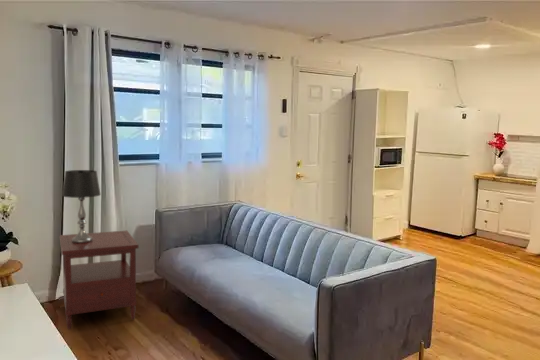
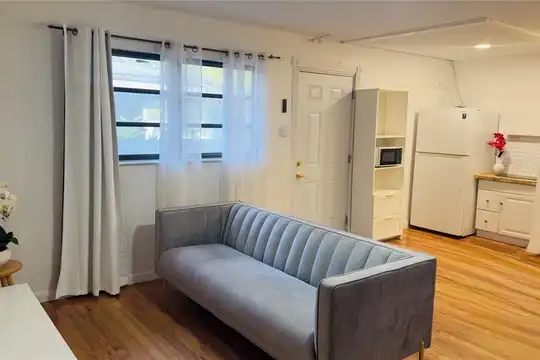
- side table (98, 276)
- table lamp (81, 206)
